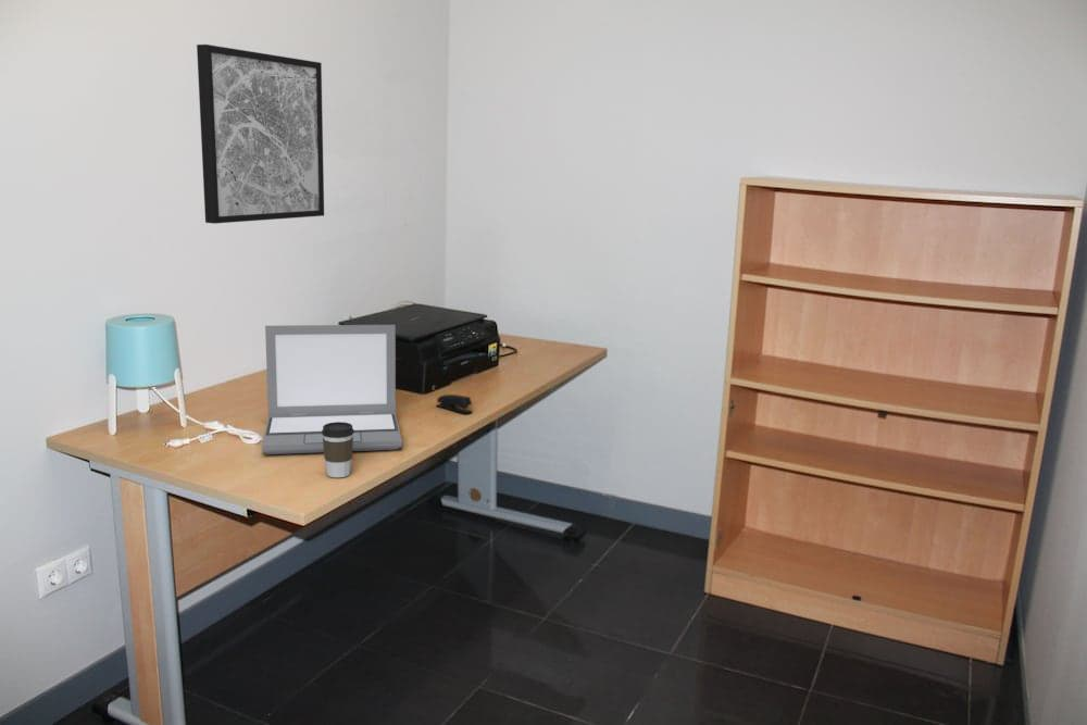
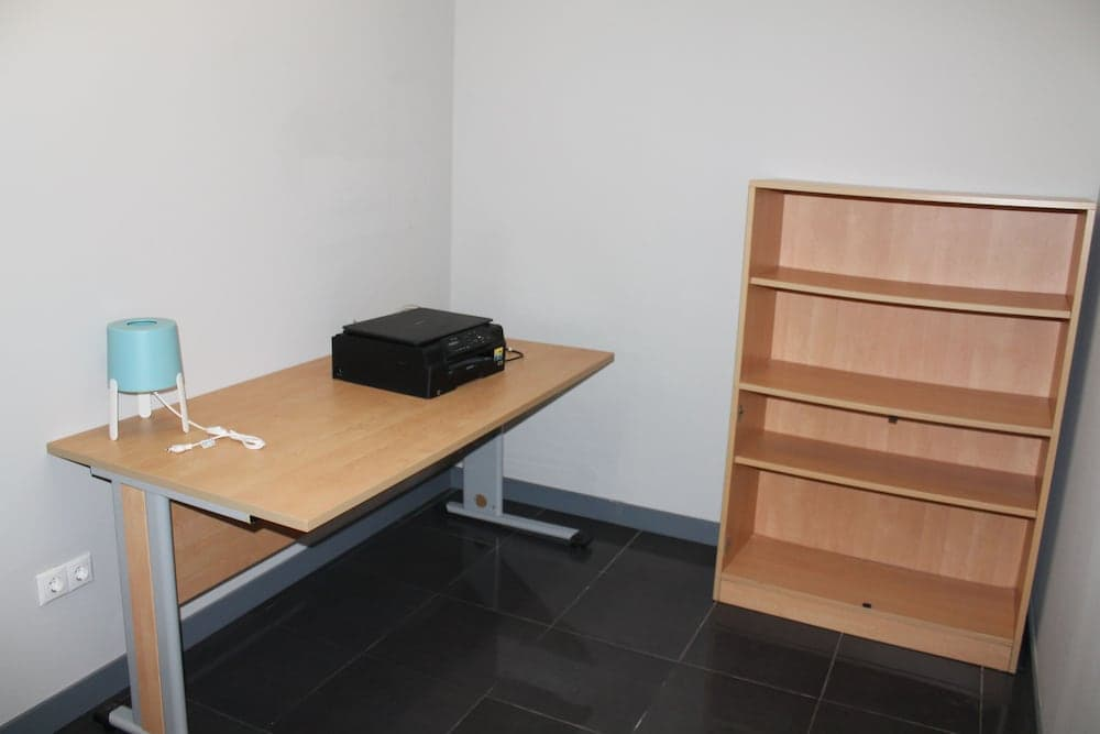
- coffee cup (338, 450)
- wall art (266, 138)
- stapler (453, 401)
- laptop (332, 386)
